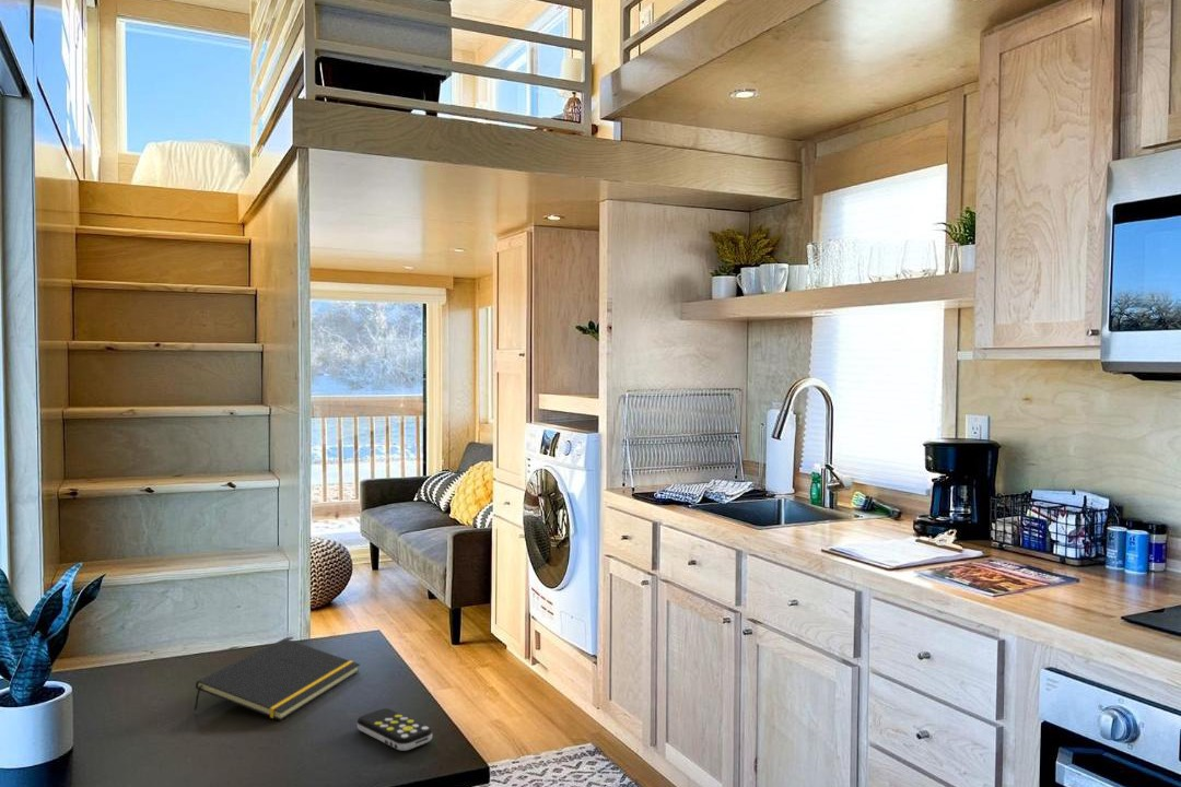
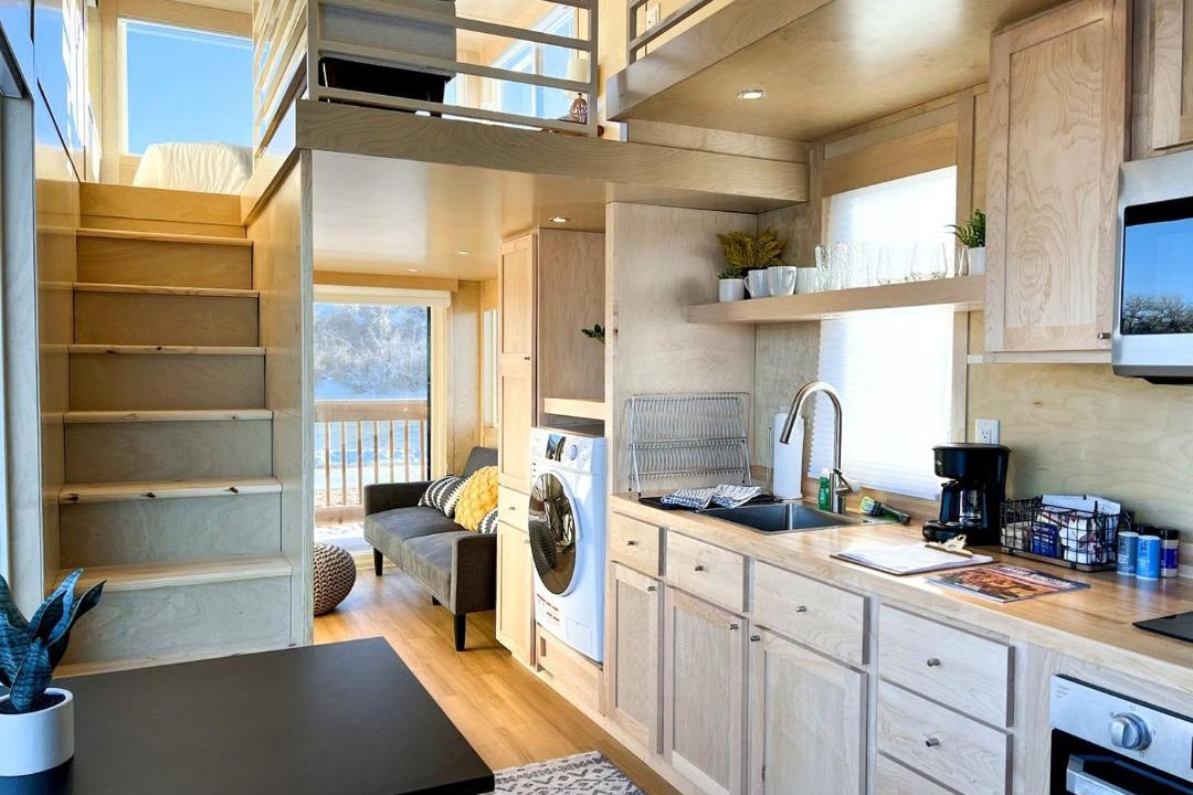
- remote control (394, 728)
- notepad (282, 676)
